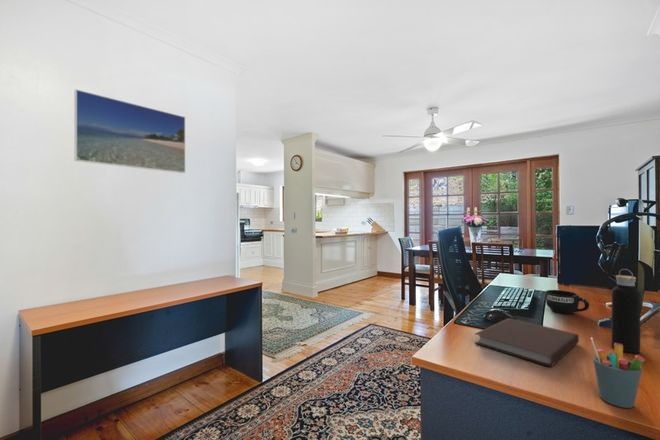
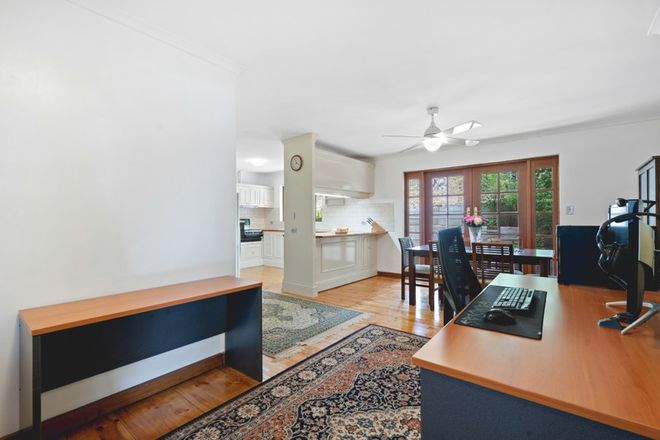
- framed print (136, 136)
- pen holder (616, 371)
- notebook (526, 338)
- water bottle (625, 308)
- mug (566, 302)
